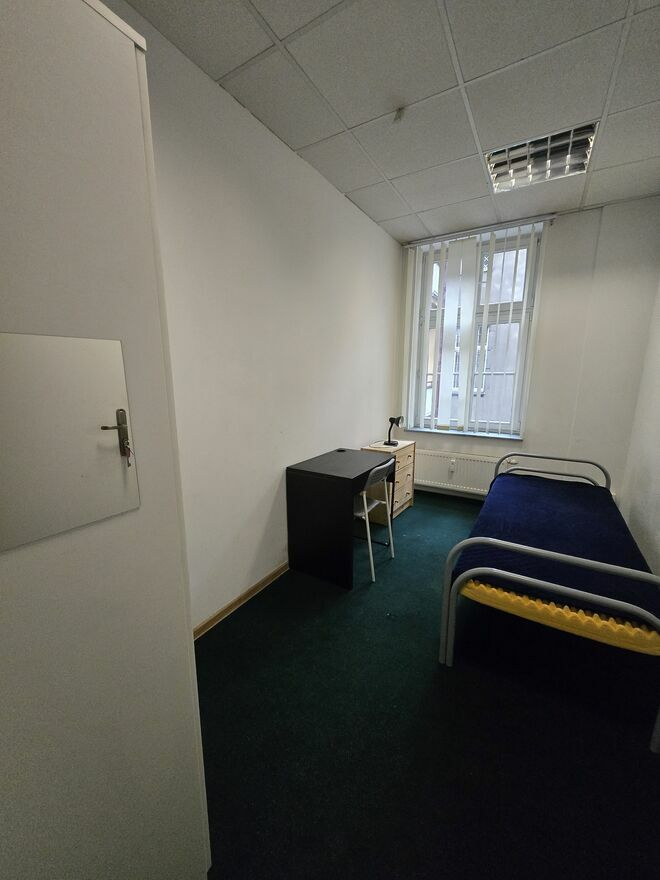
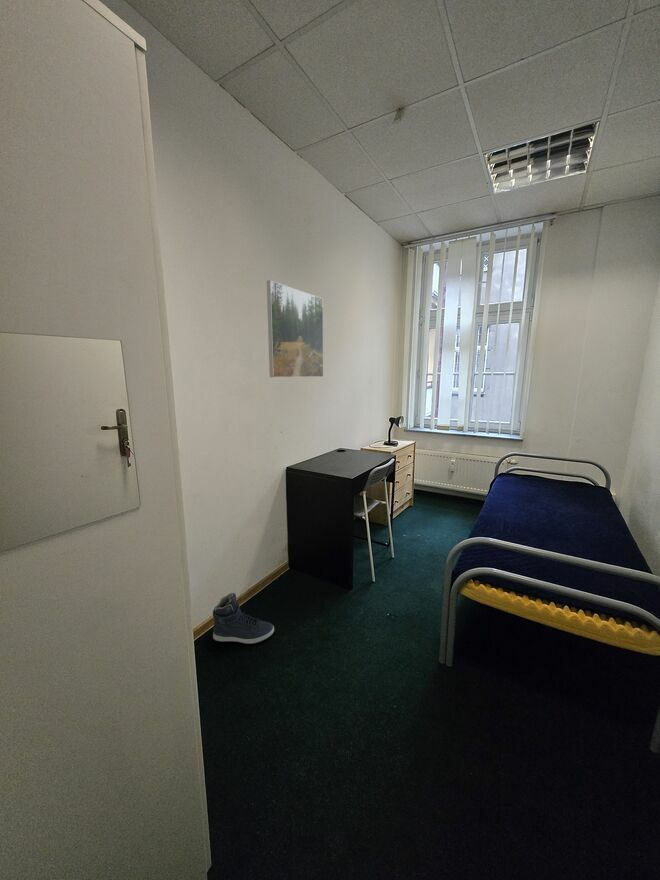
+ sneaker (242, 616)
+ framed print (298, 334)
